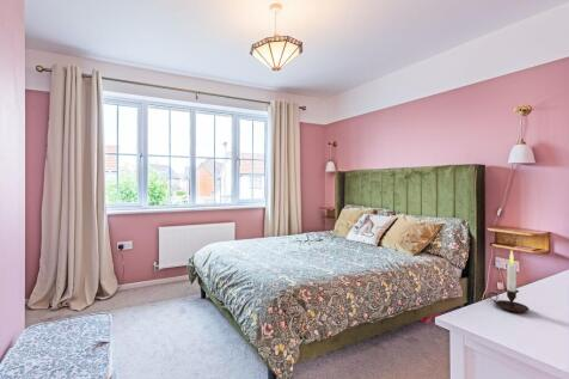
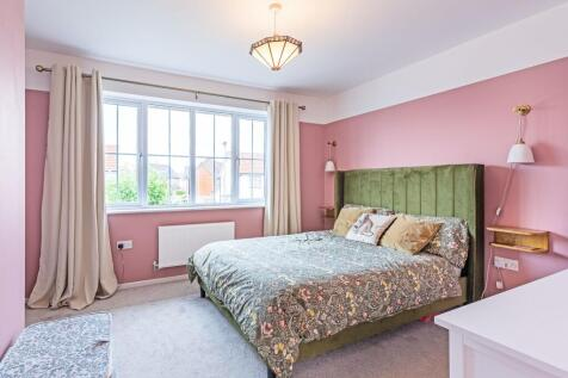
- candle (507, 277)
